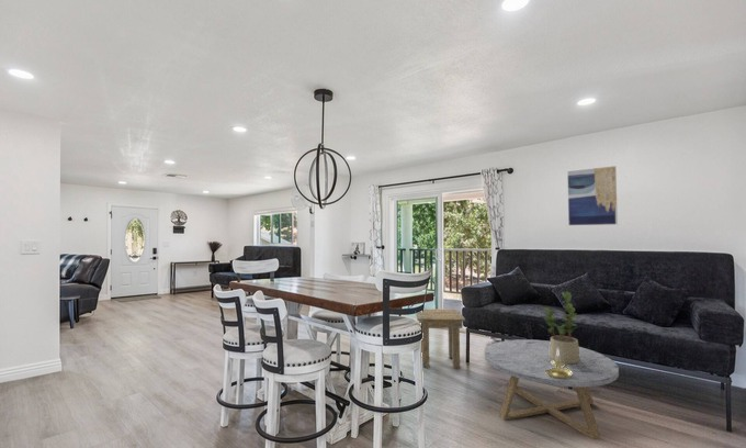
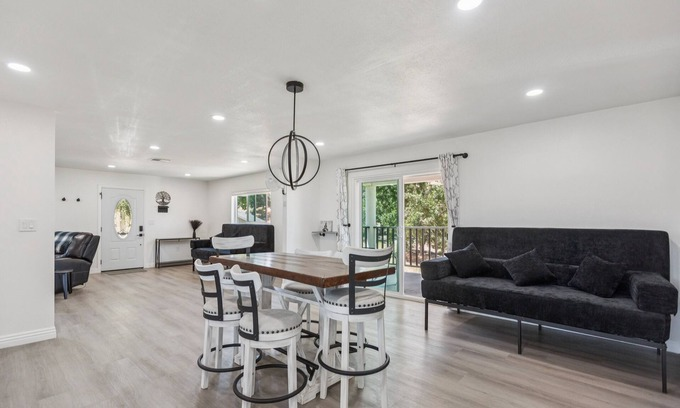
- coffee table (546, 383)
- potted plant (557, 325)
- candle holder (558, 360)
- side table (439, 327)
- wall art (591, 197)
